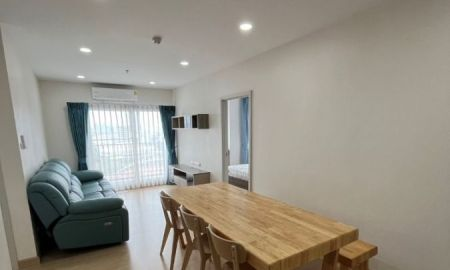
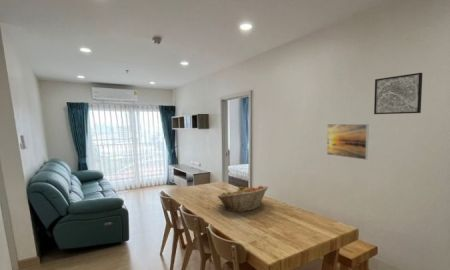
+ fruit basket (243, 195)
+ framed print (346, 140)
+ wall art (396, 95)
